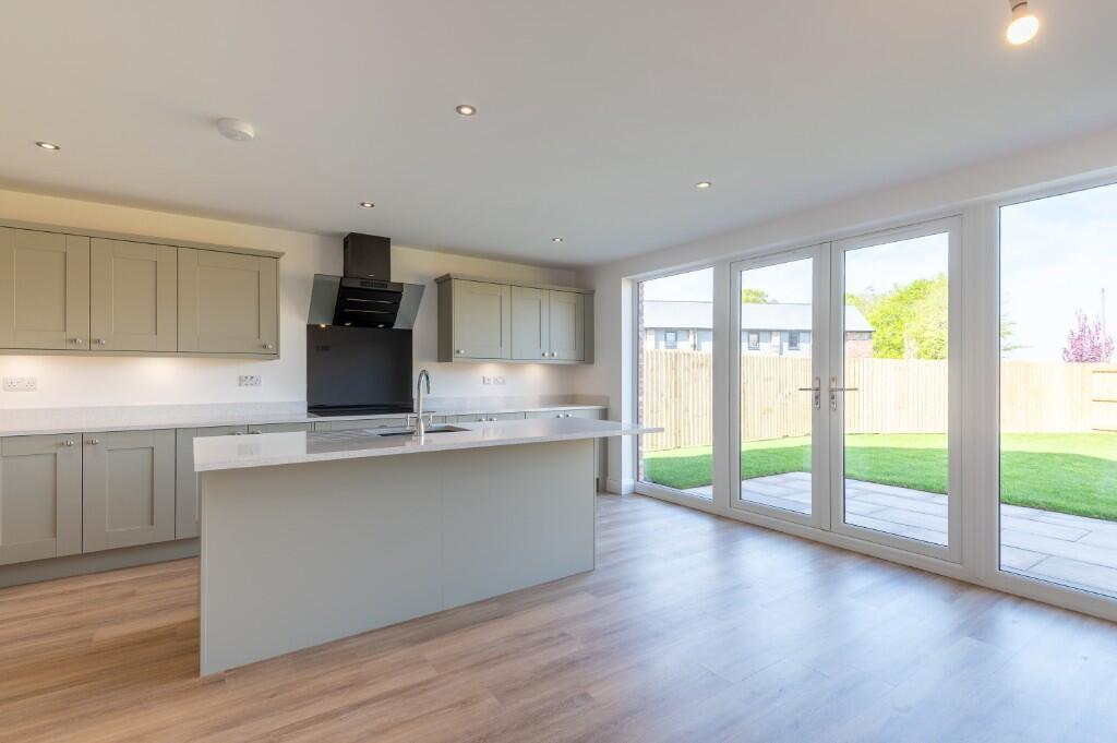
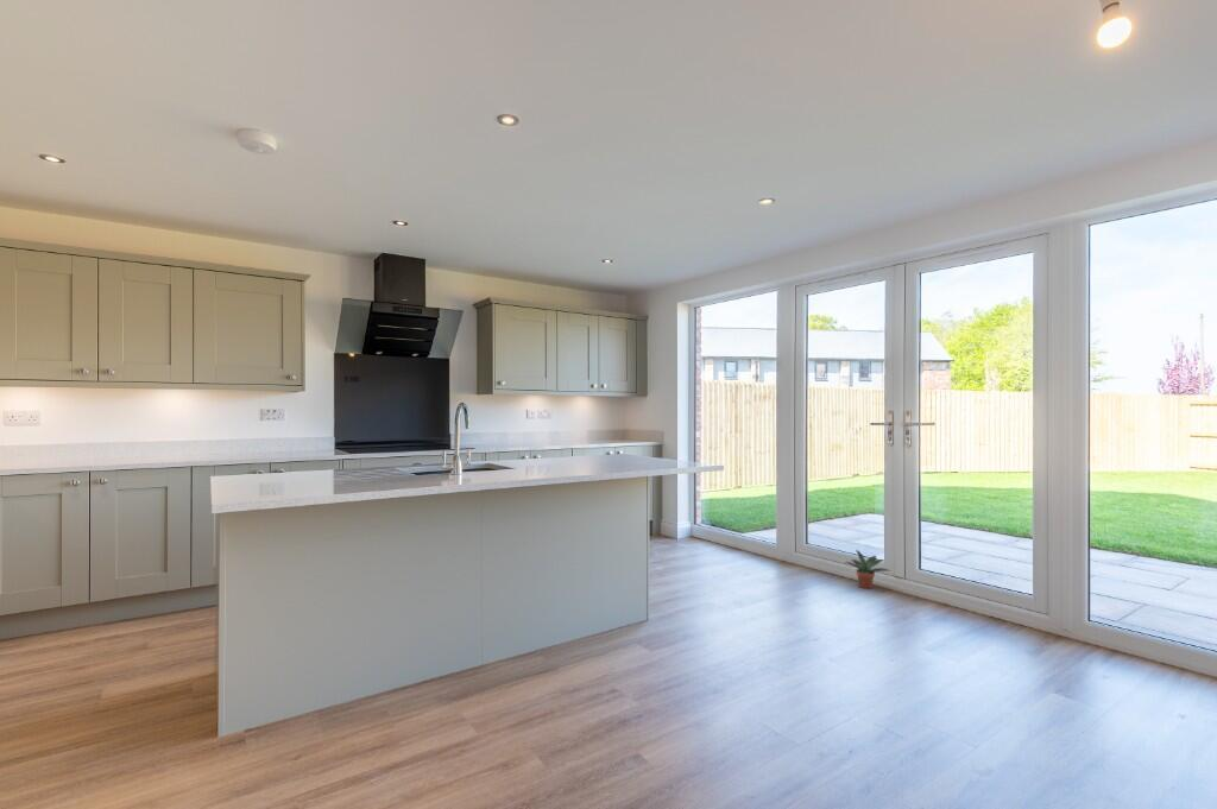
+ potted plant (865, 569)
